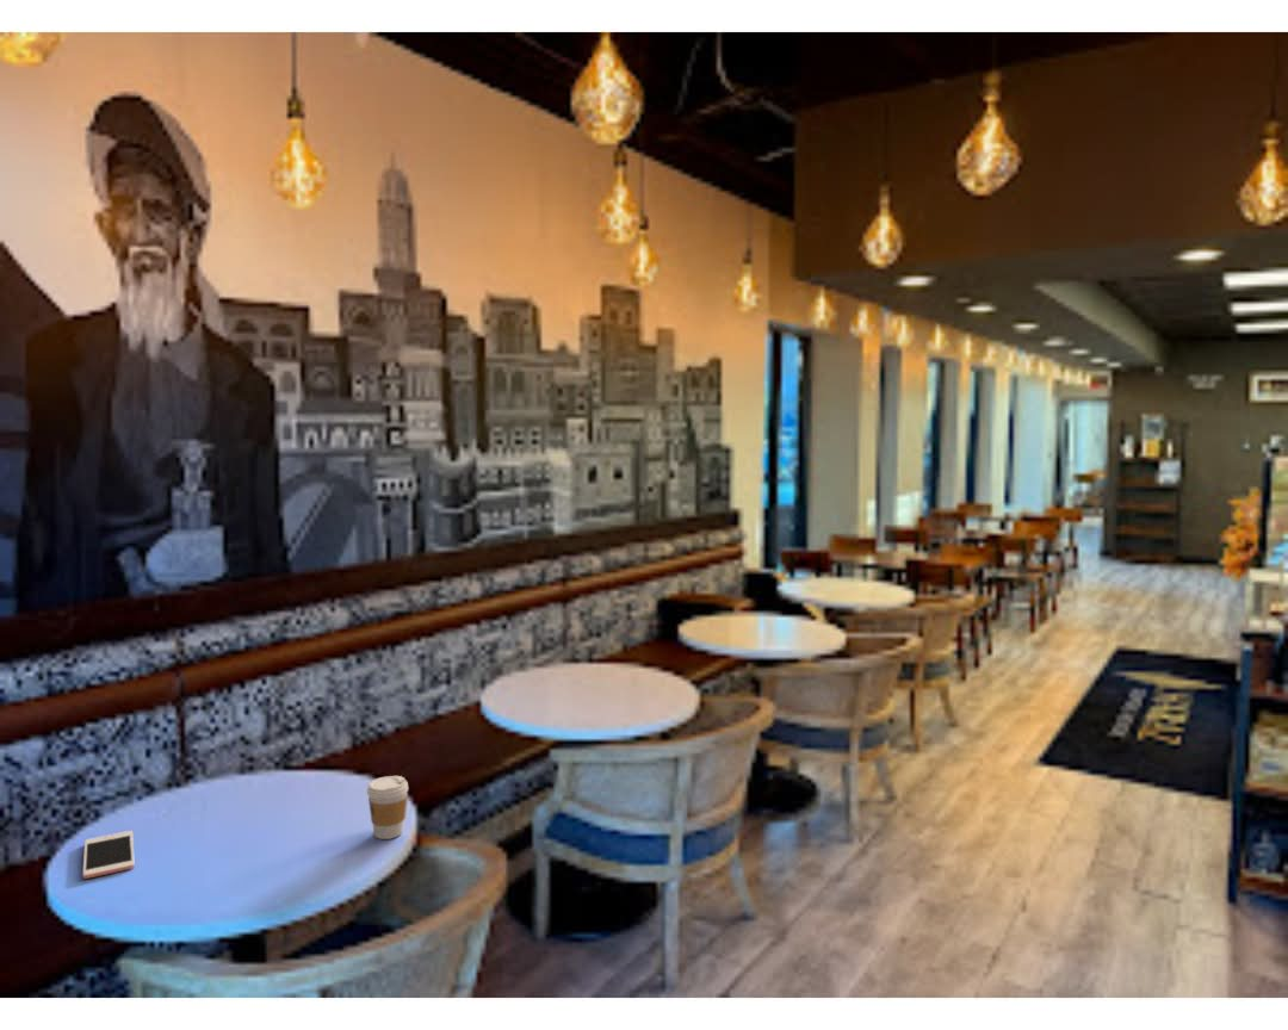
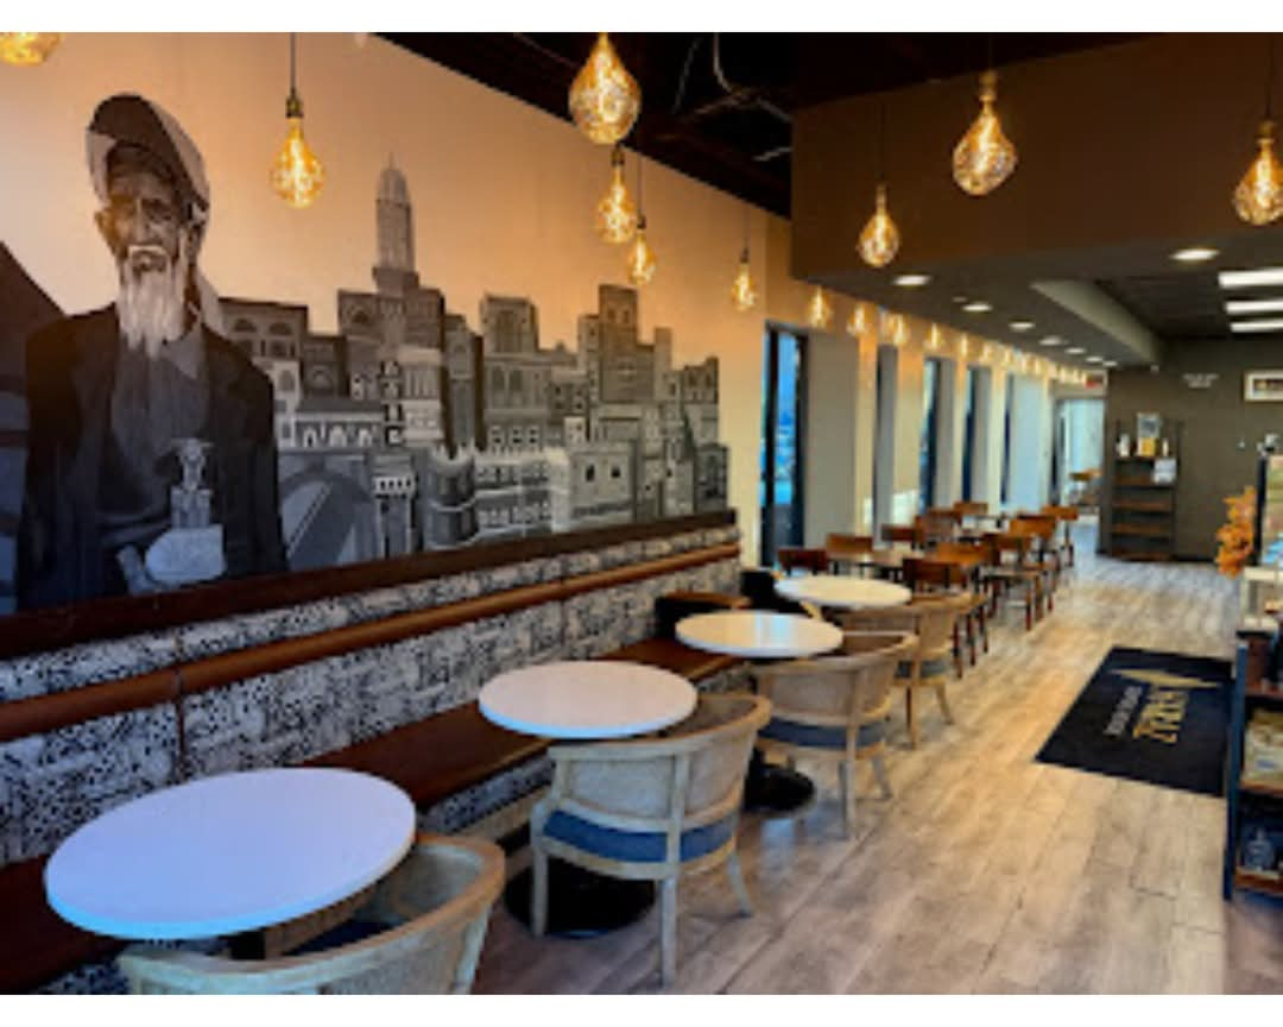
- cell phone (109, 852)
- coffee cup (388, 806)
